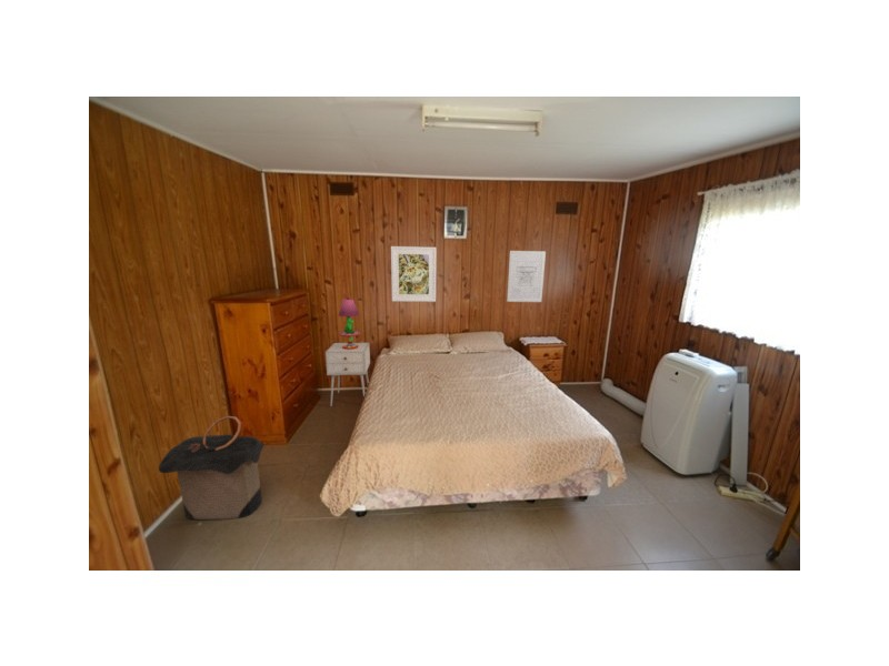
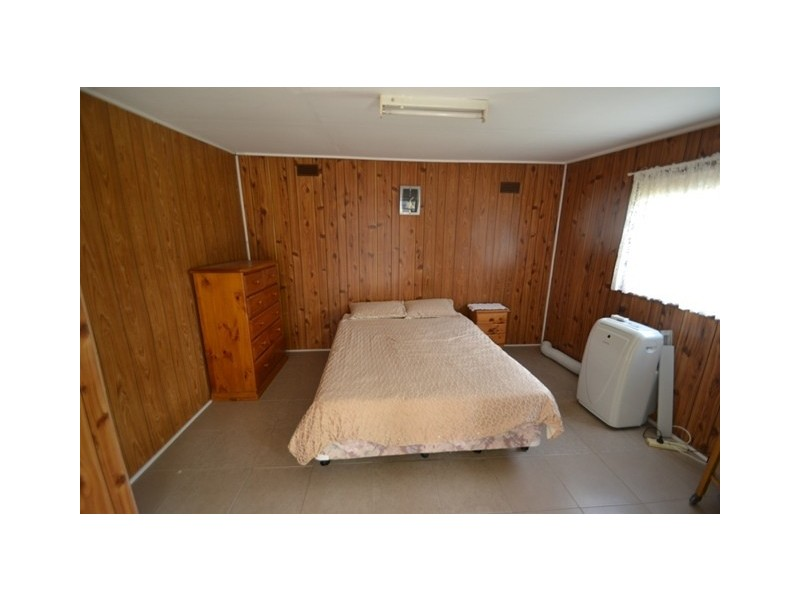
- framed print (413, 274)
- nightstand (349, 373)
- table lamp (349, 322)
- wall art (526, 276)
- laundry hamper (216, 467)
